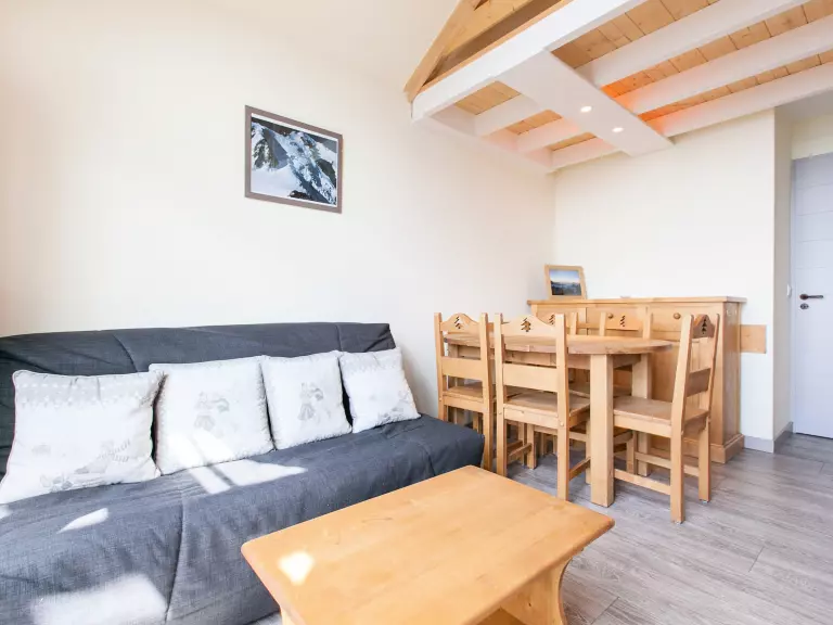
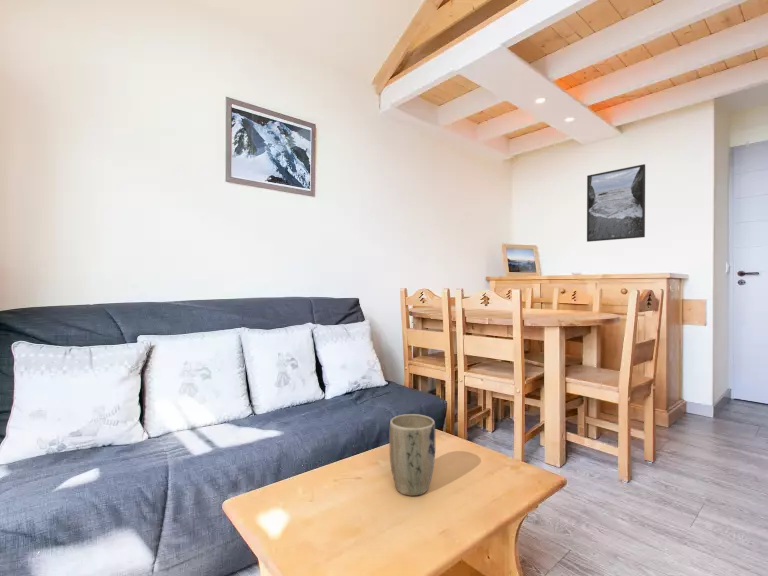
+ plant pot (412, 454)
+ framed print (614, 204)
